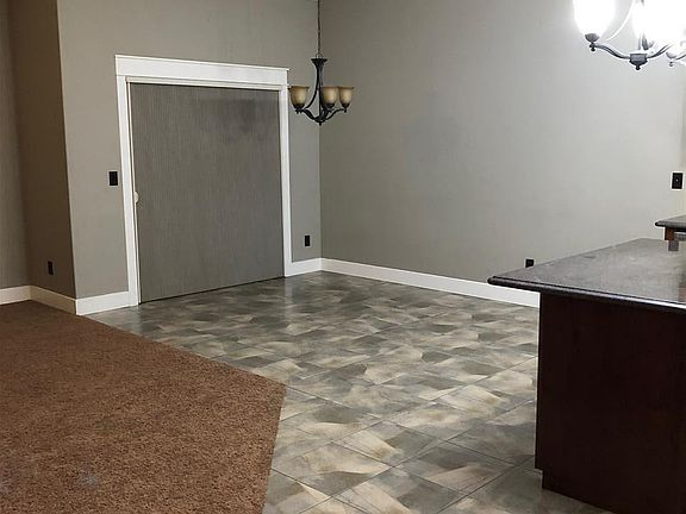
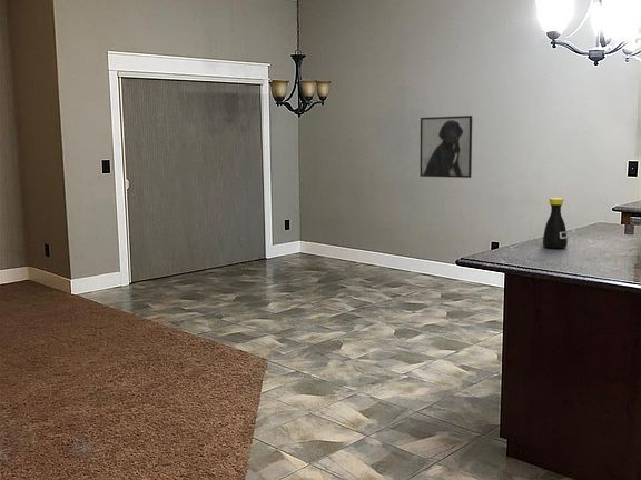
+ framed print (445, 147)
+ bottle (555, 222)
